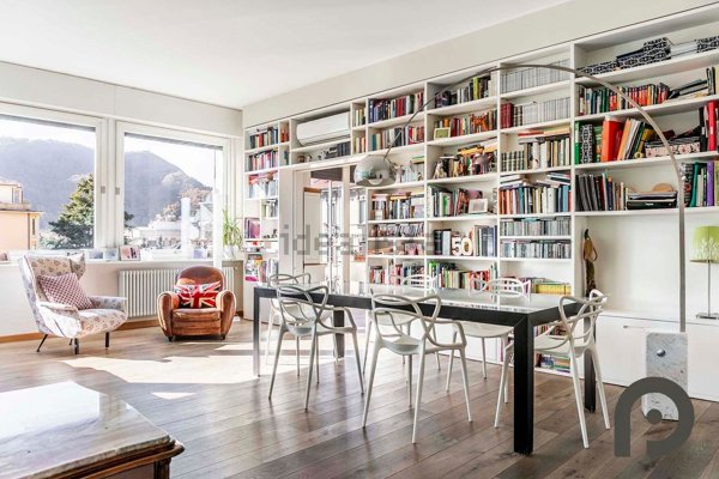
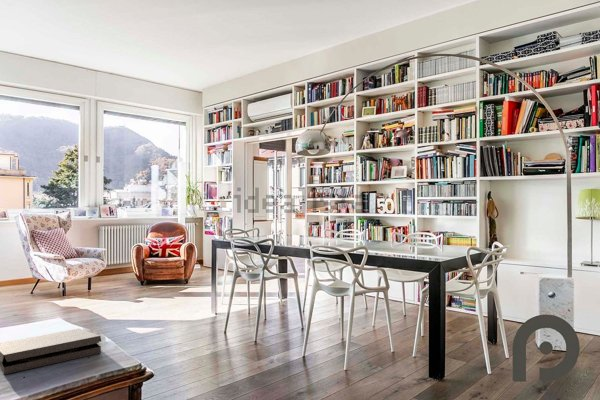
+ pizza box (46, 343)
